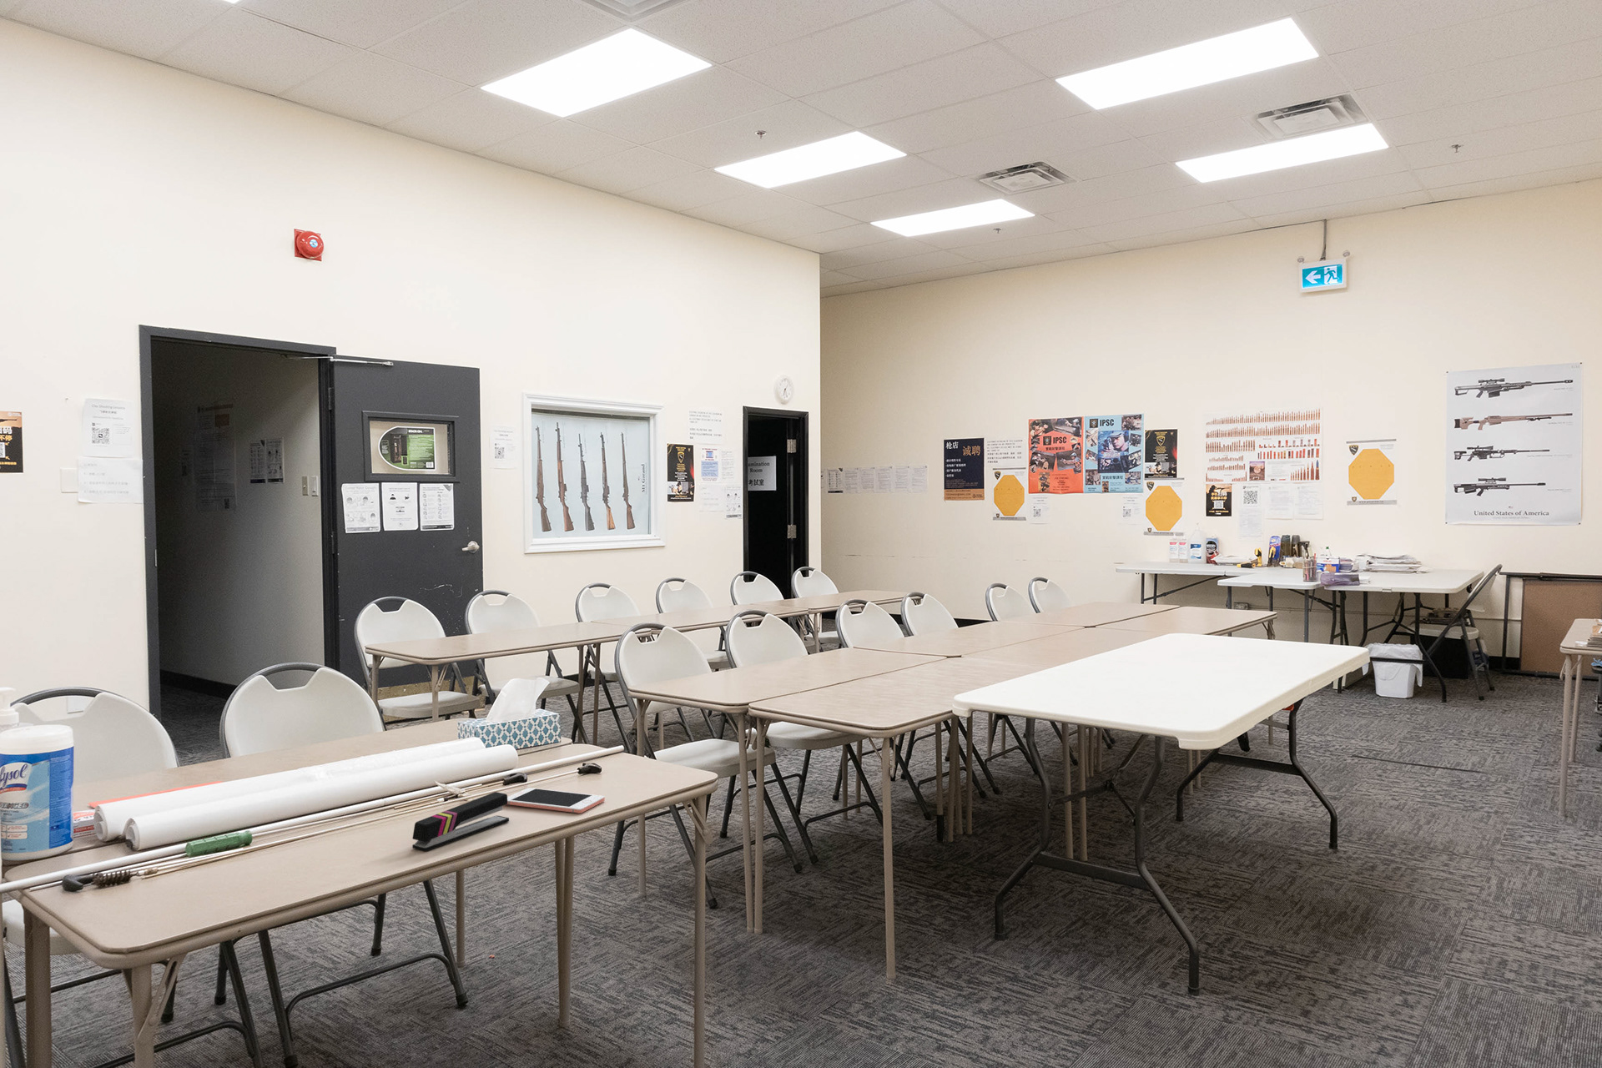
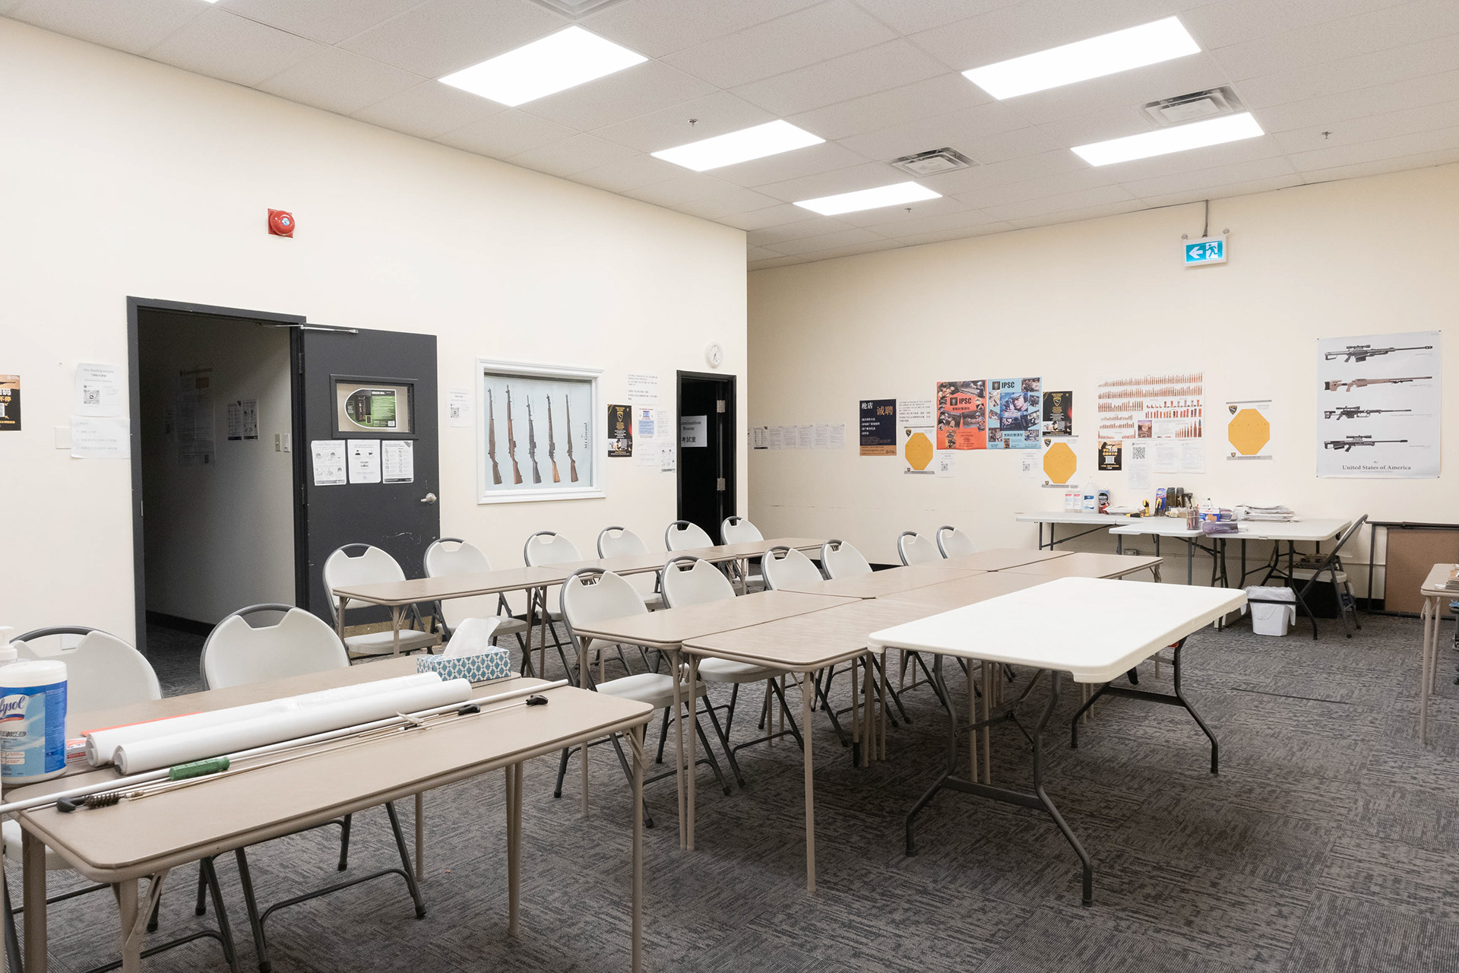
- cell phone (553, 800)
- stapler (462, 819)
